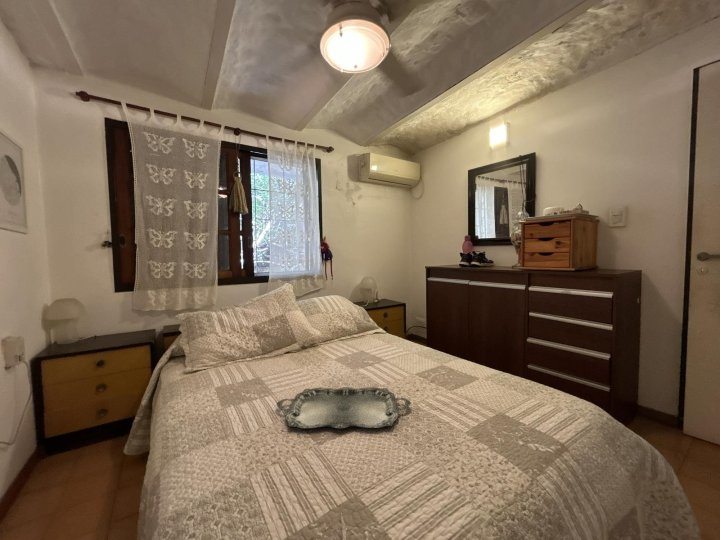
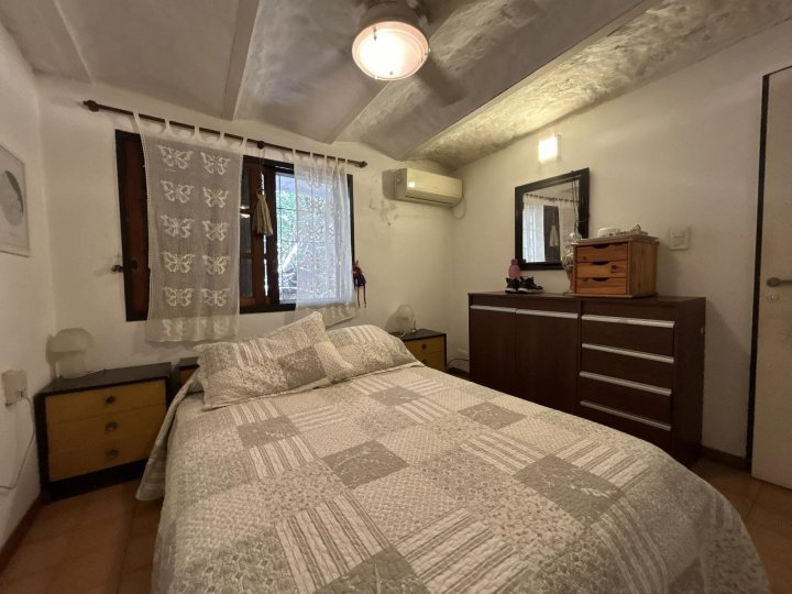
- serving tray (343, 405)
